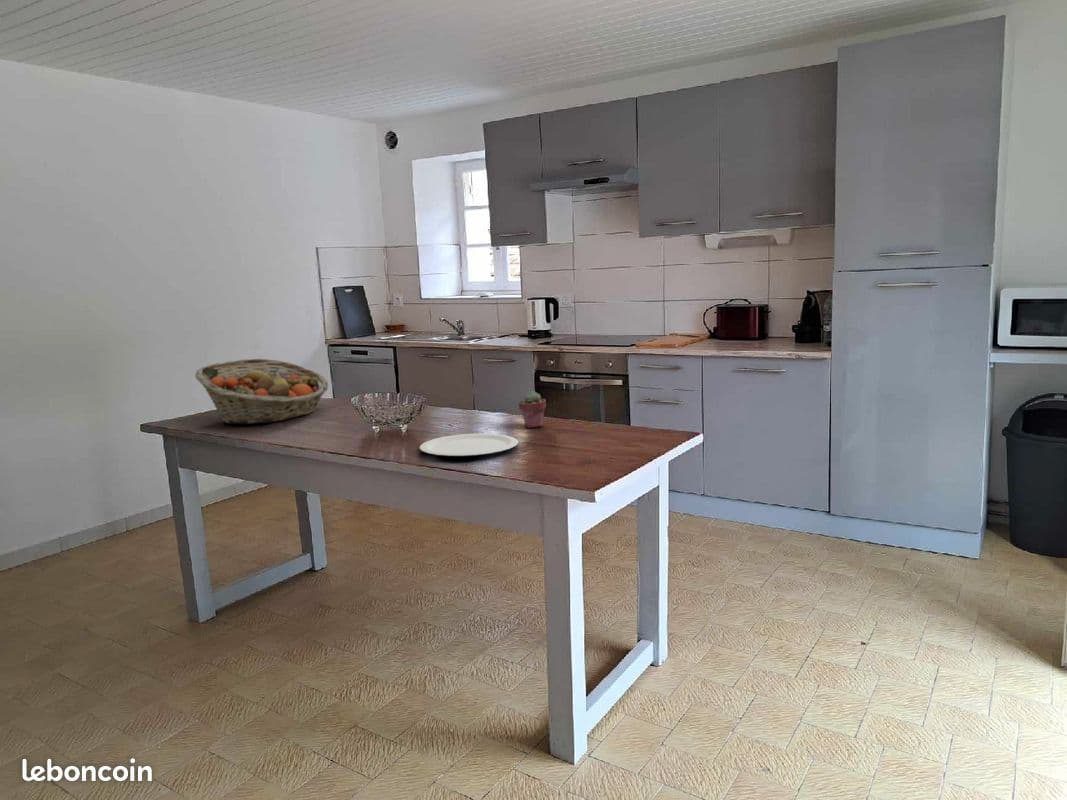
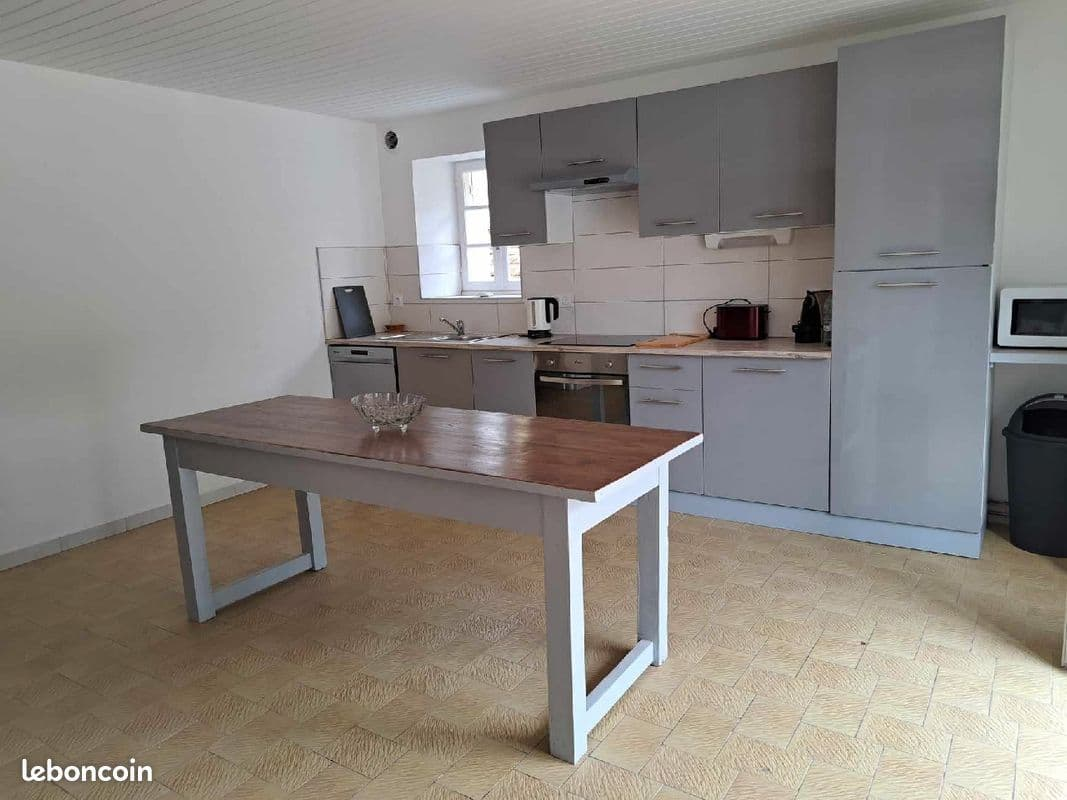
- potted succulent (532, 408)
- plate (469, 446)
- fruit basket (264, 388)
